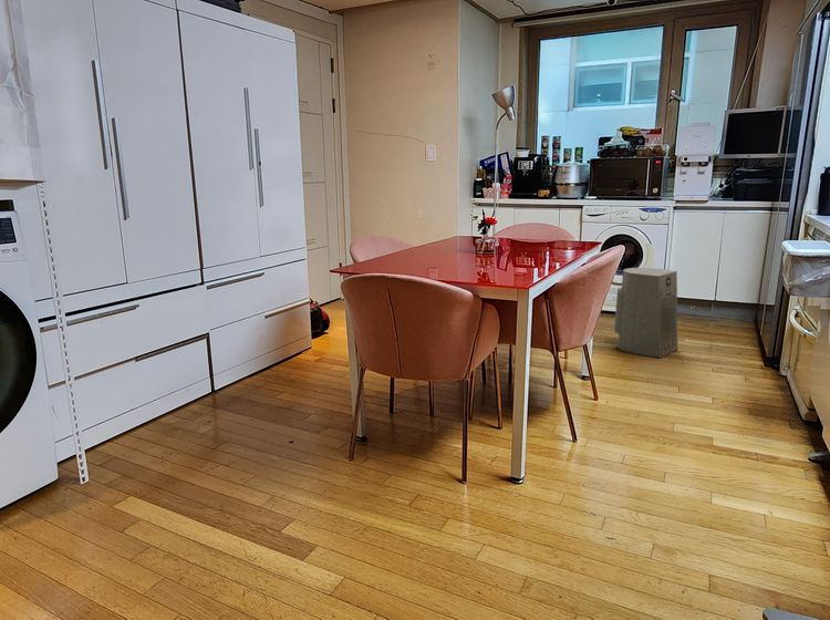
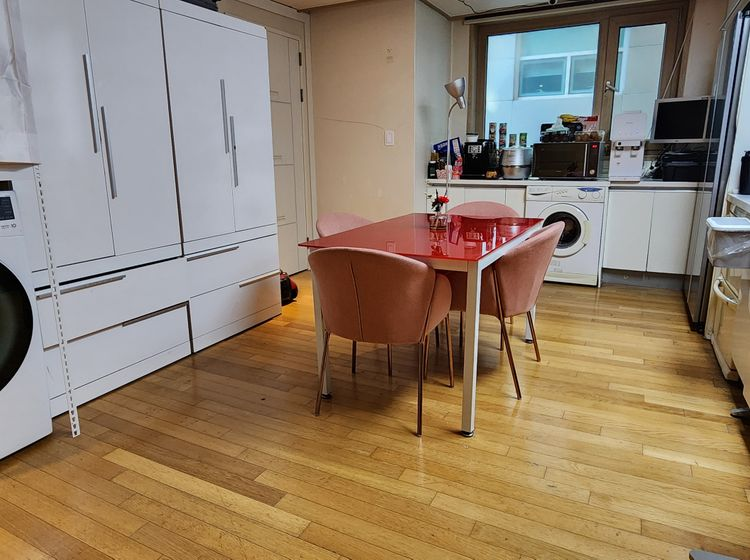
- fan (644, 310)
